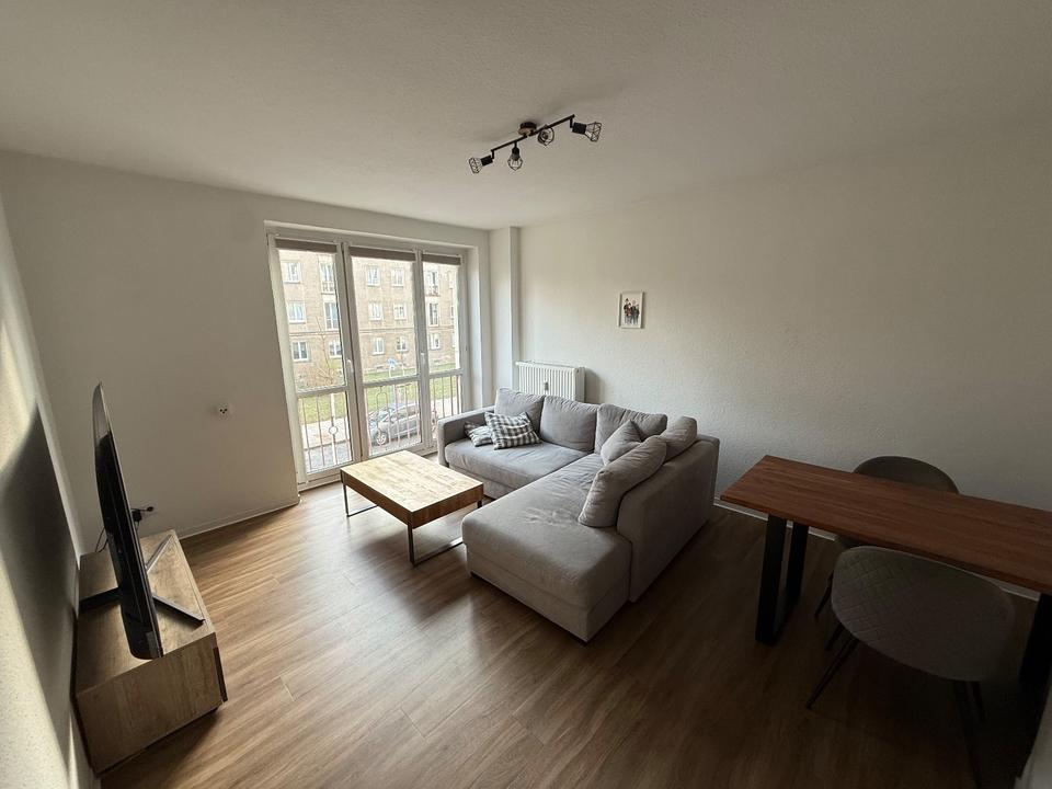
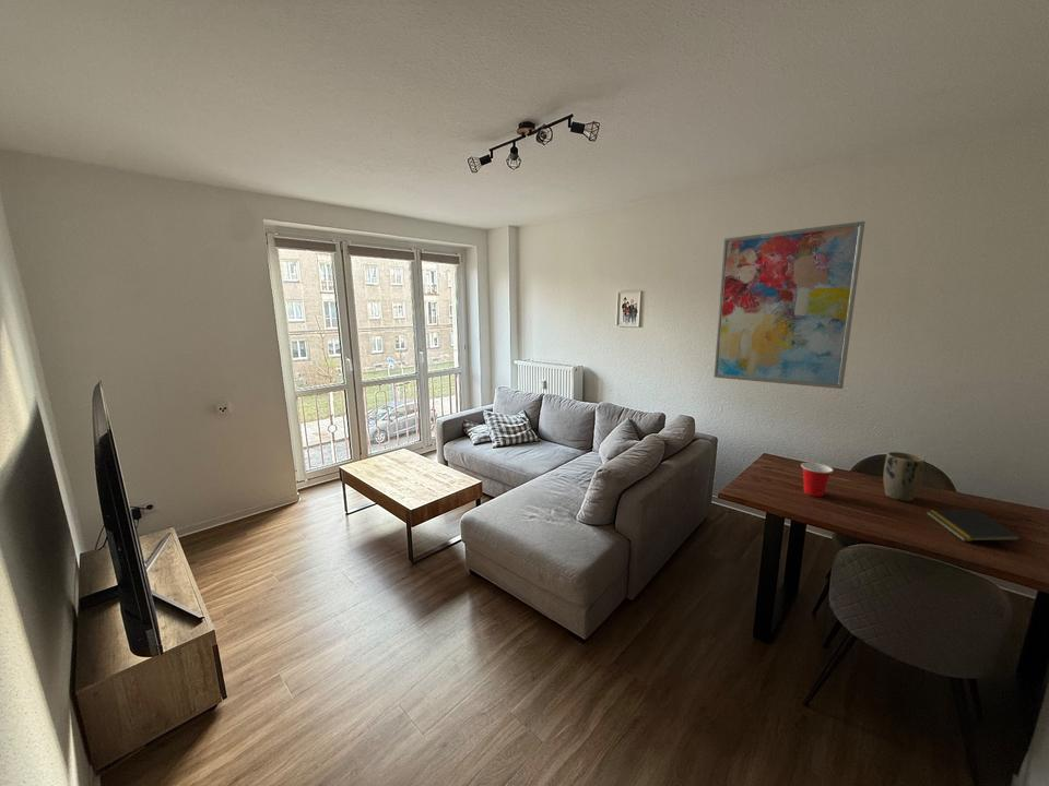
+ wall art (780, 309)
+ cup (815, 479)
+ notepad (969, 524)
+ plant pot (901, 476)
